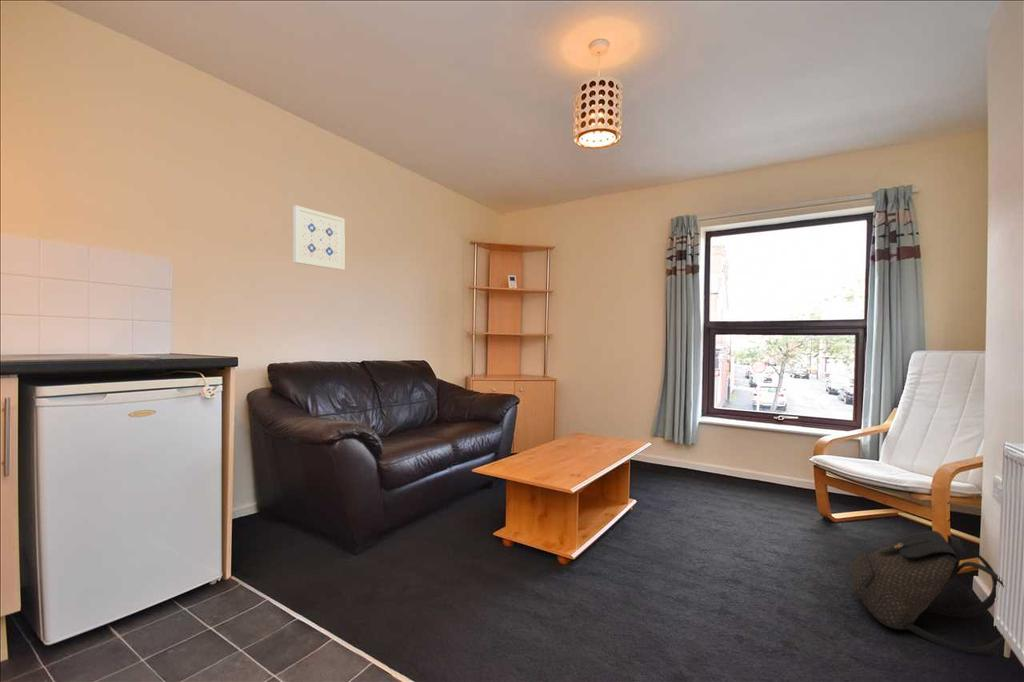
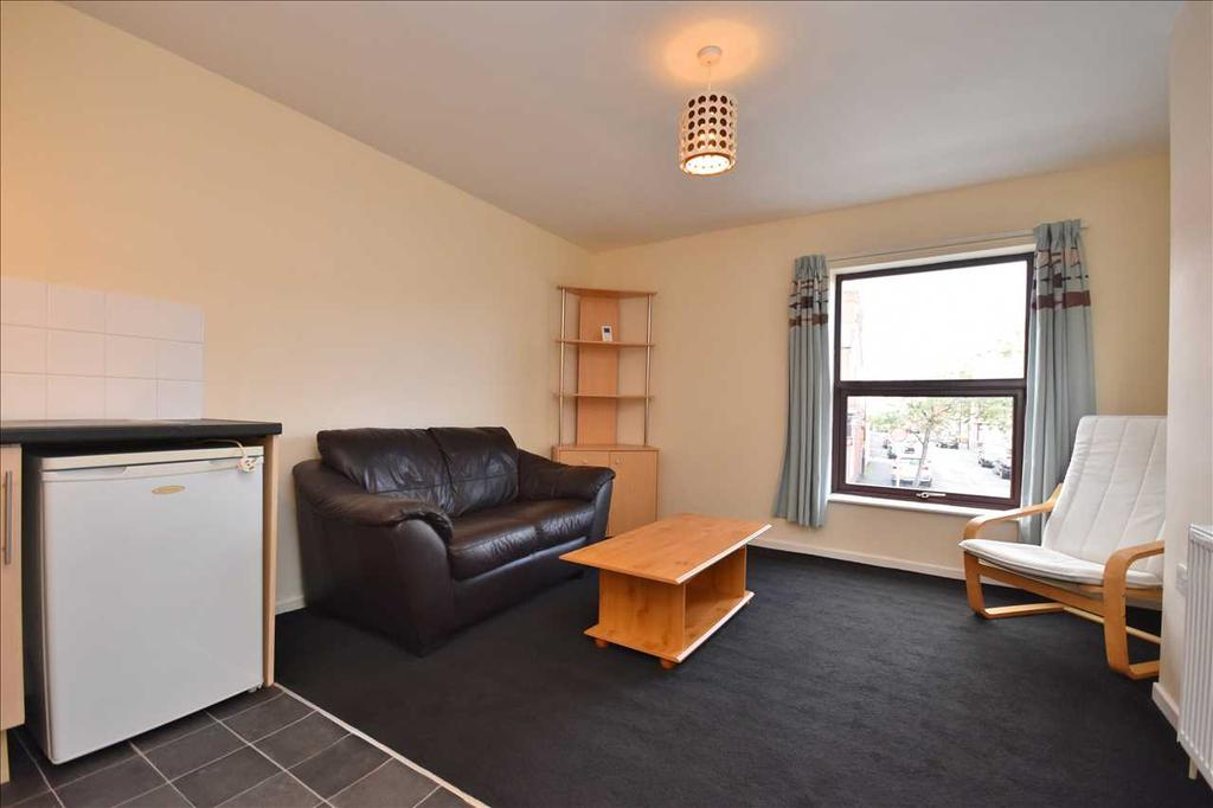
- wall art (320, 239)
- backpack (923, 577)
